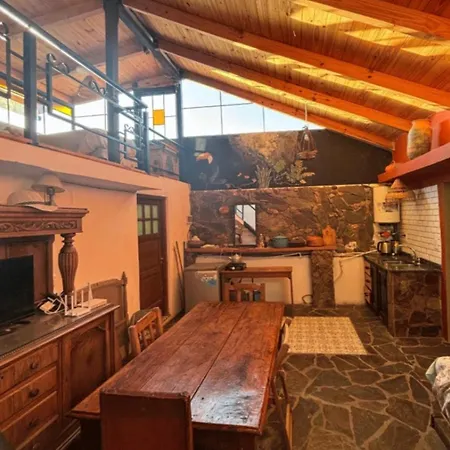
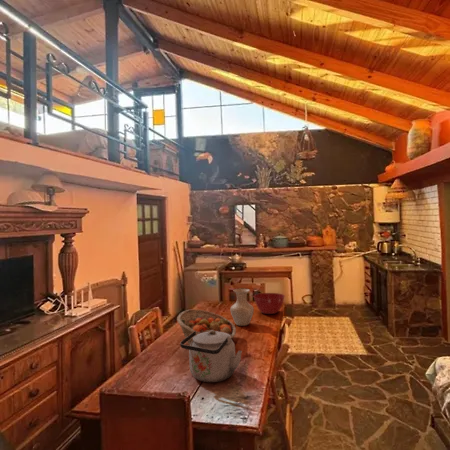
+ mixing bowl (269, 304)
+ kettle (215, 354)
+ fruit basket (207, 328)
+ vase (241, 307)
